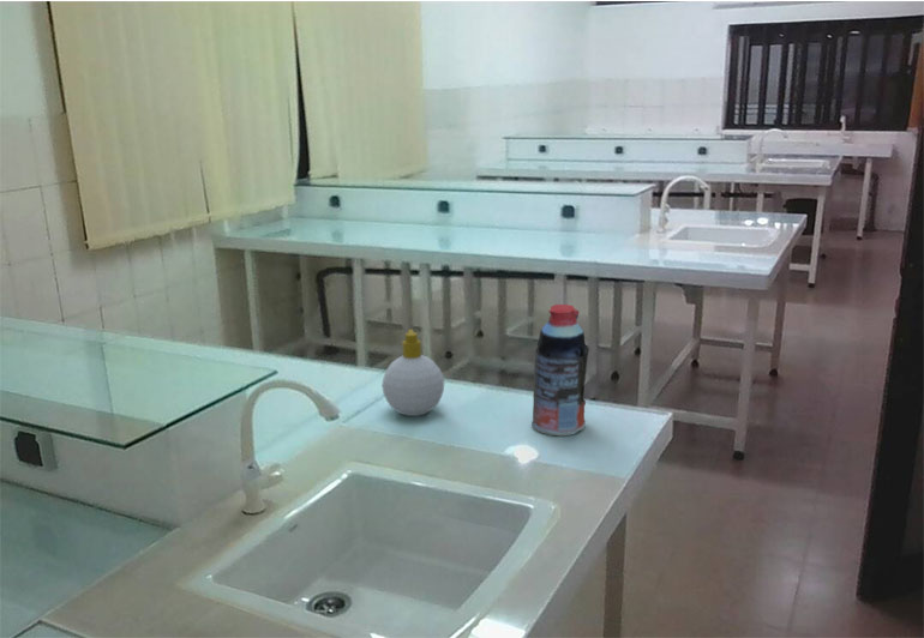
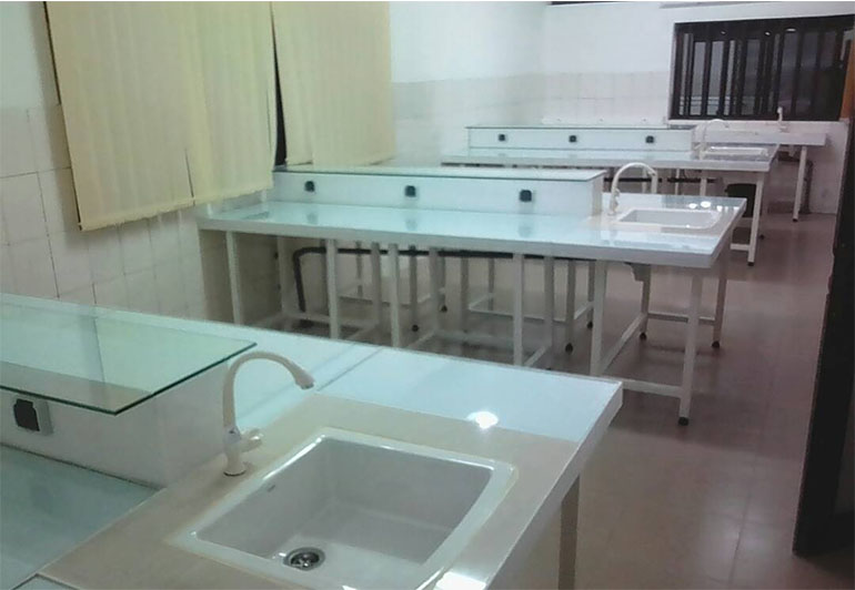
- soap bottle (413, 372)
- bottle (558, 367)
